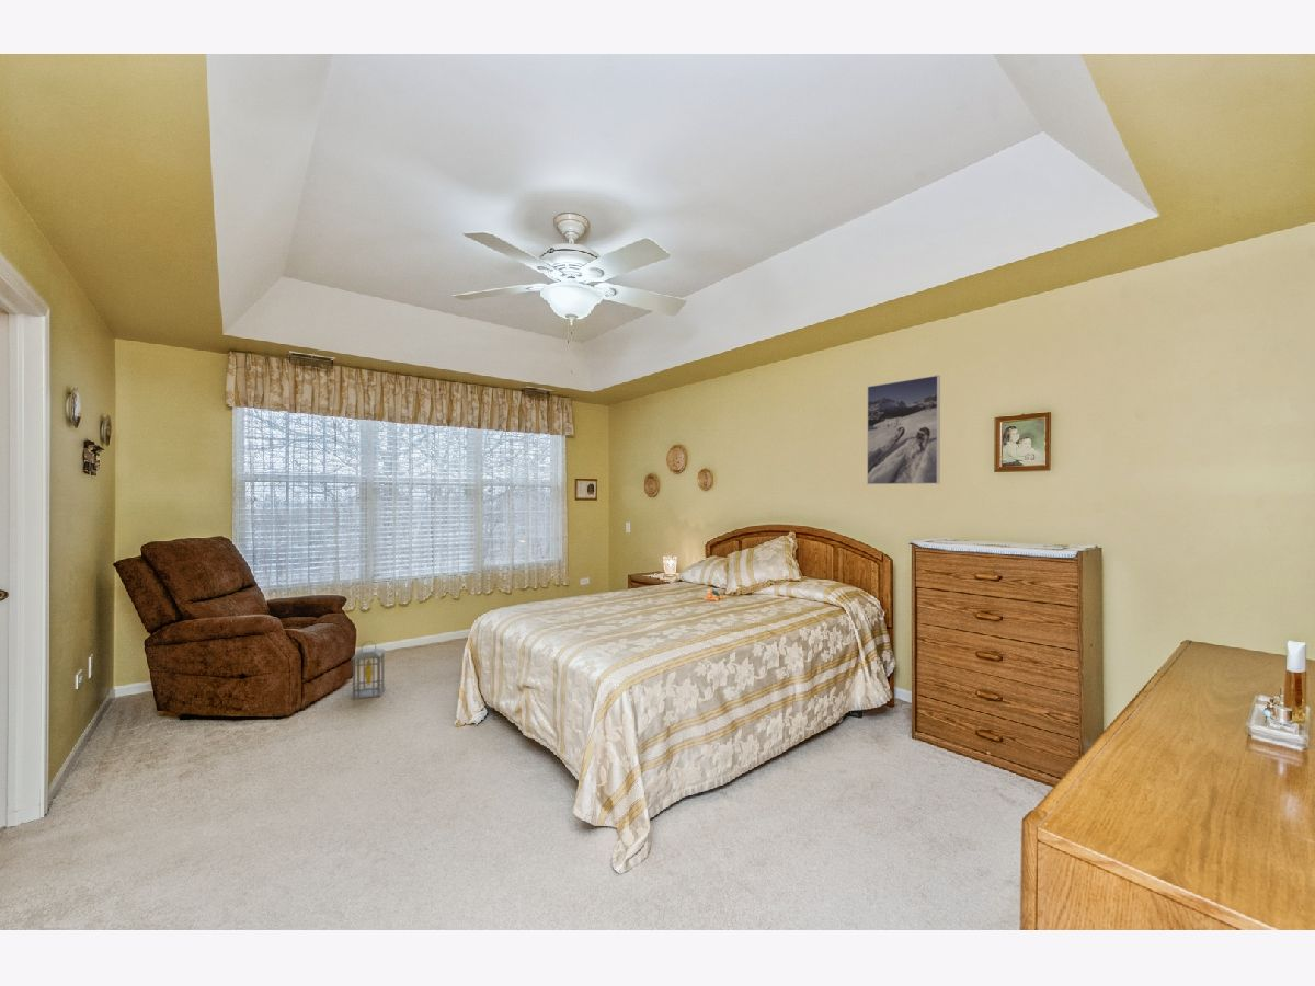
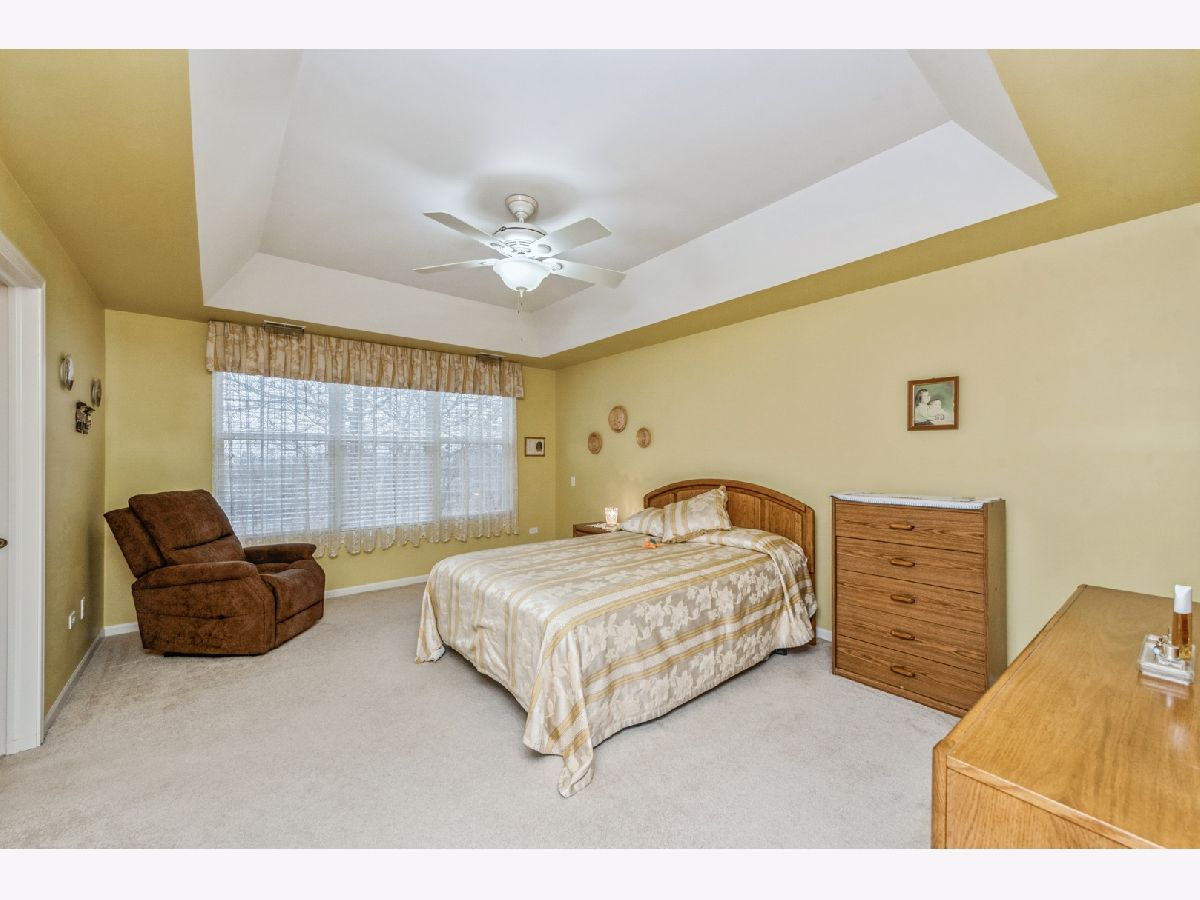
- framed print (901, 433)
- lantern (368, 667)
